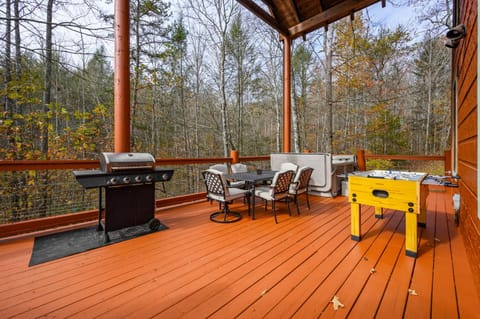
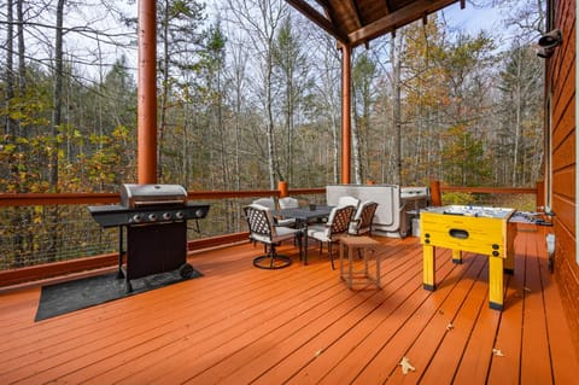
+ side table (364, 261)
